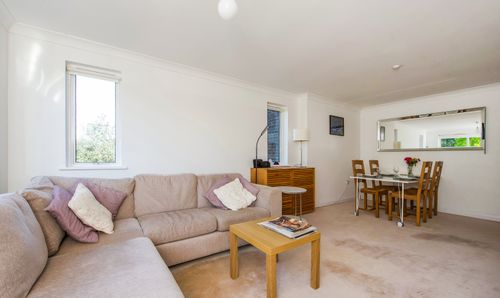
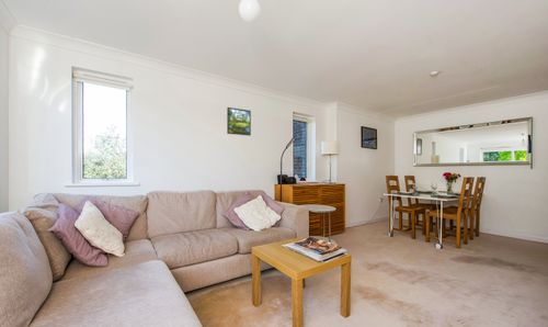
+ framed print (239, 122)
